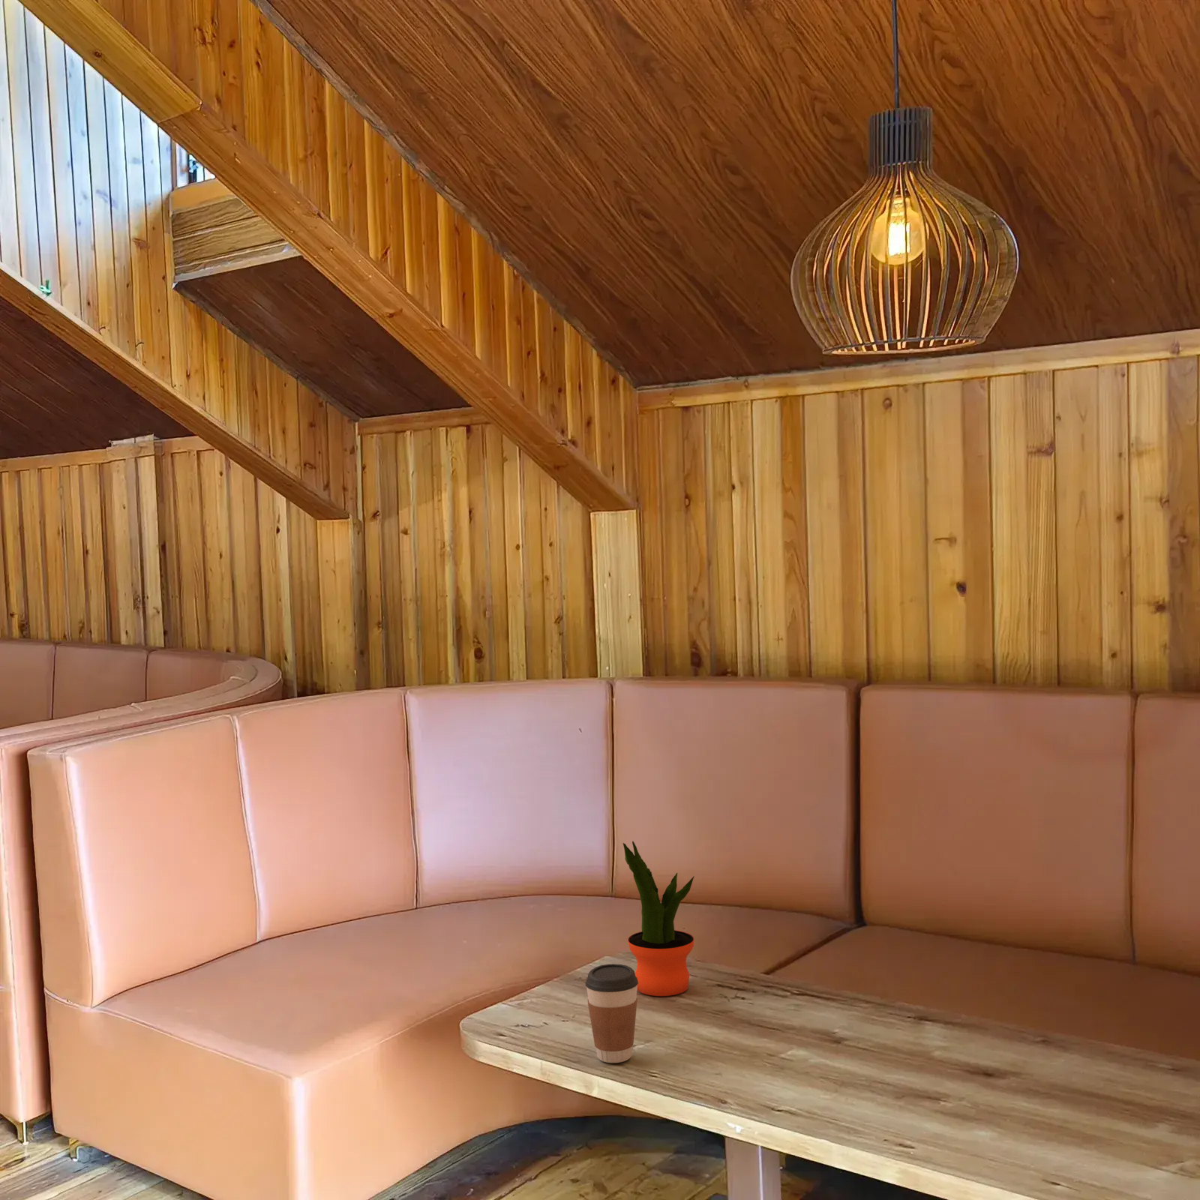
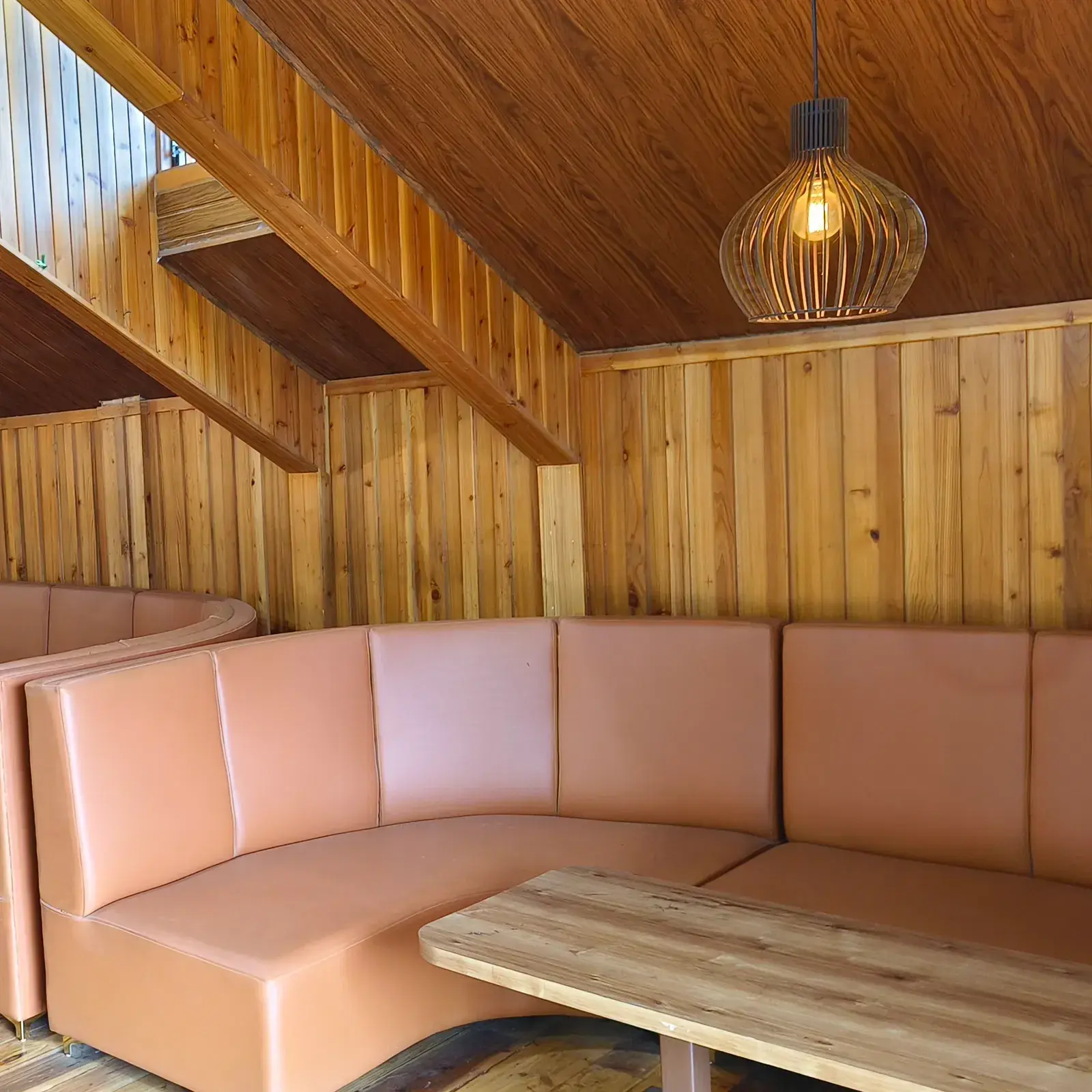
- potted plant (655, 913)
- coffee cup (613, 1014)
